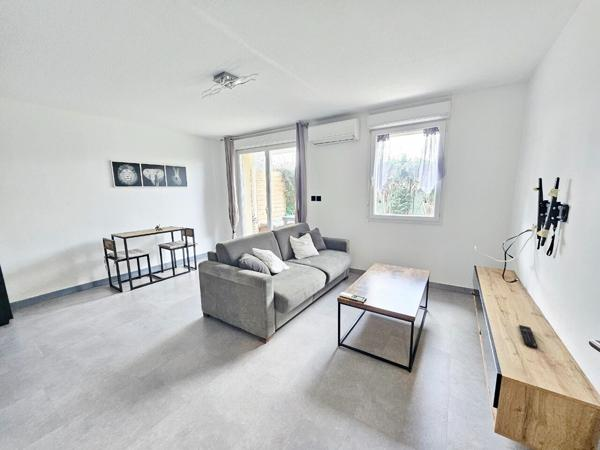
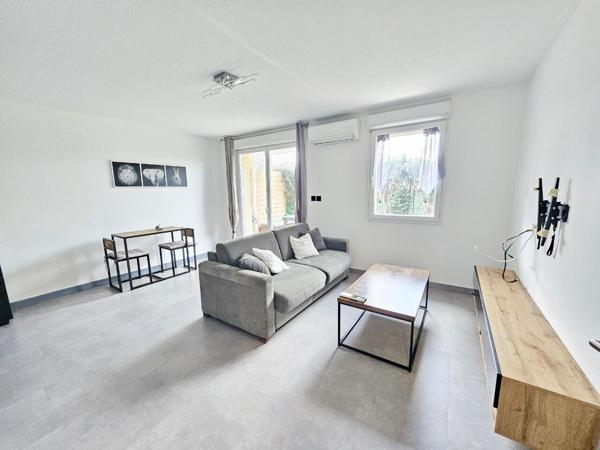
- remote control (527, 336)
